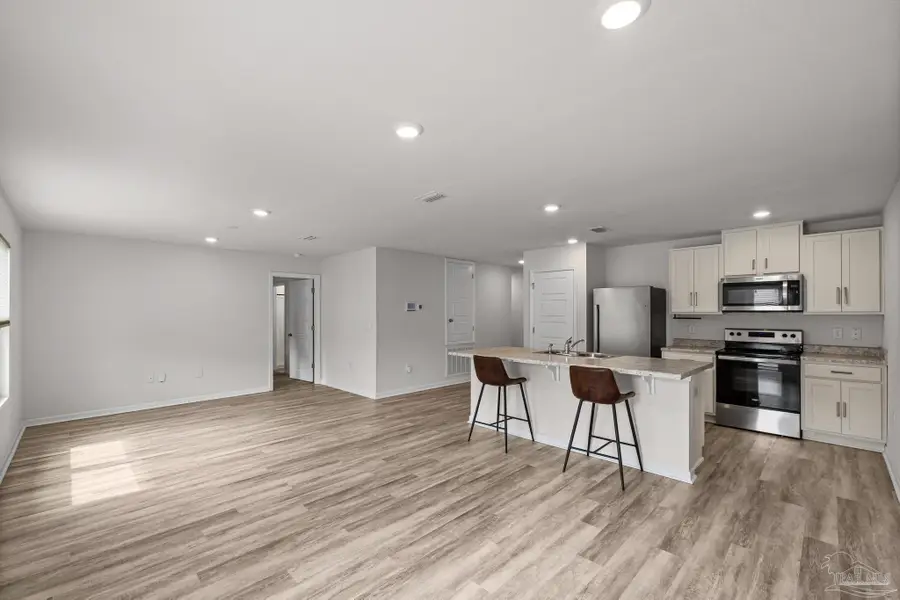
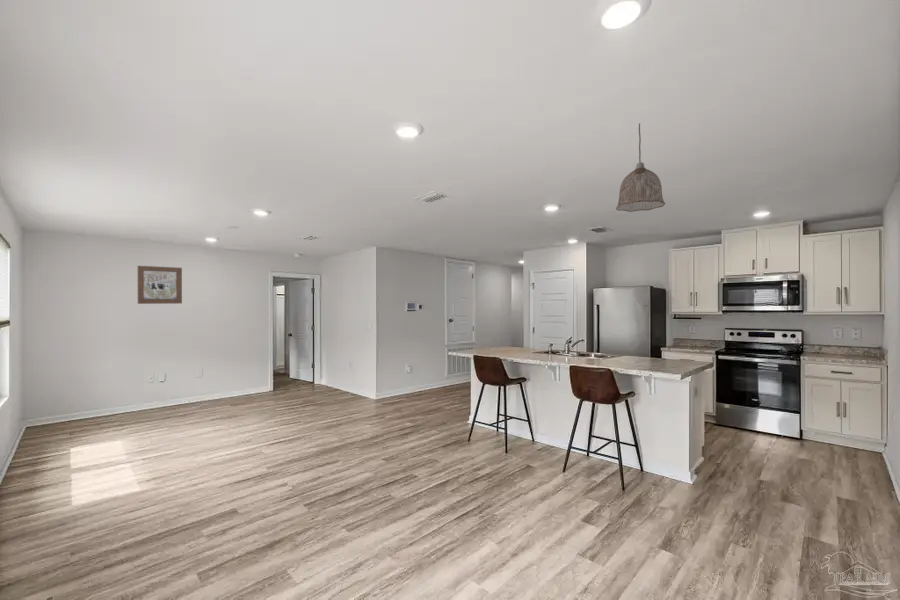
+ pendant lamp (639, 165)
+ wall art (160, 285)
